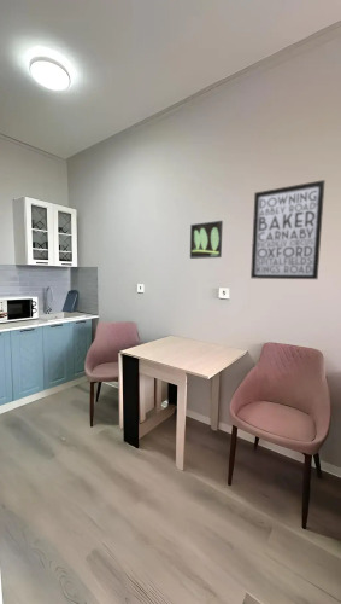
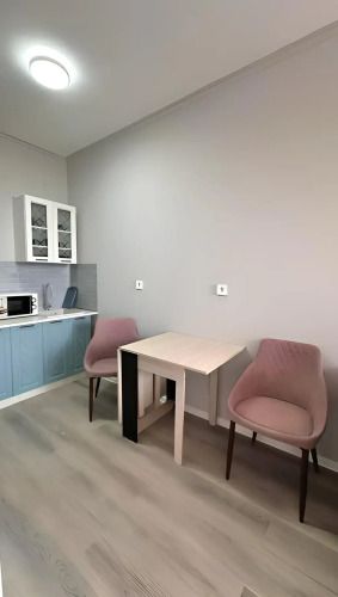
- wall art (284, 233)
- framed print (205, 240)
